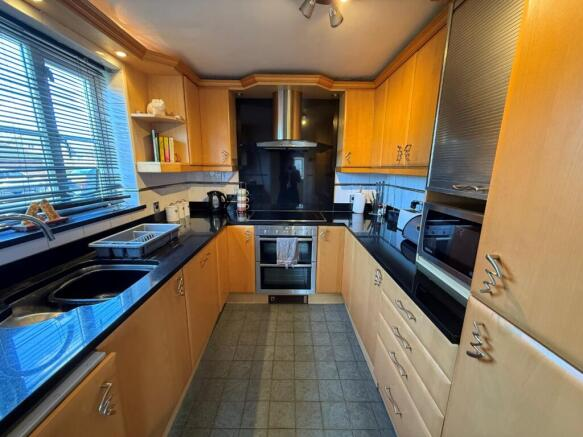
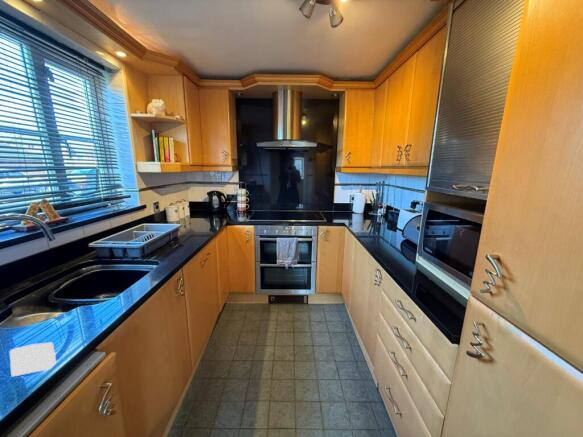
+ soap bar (33, 357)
